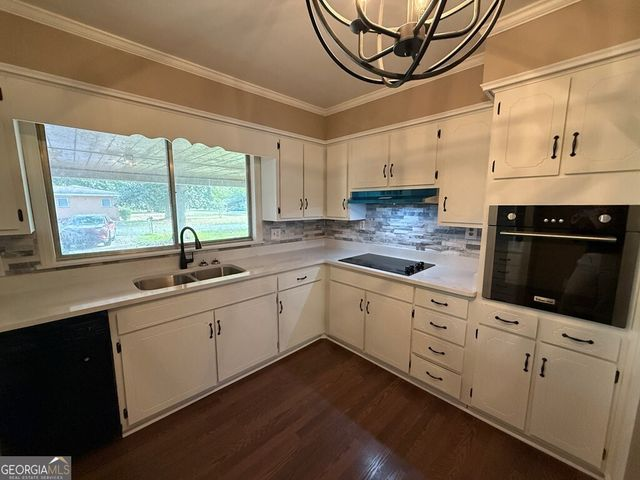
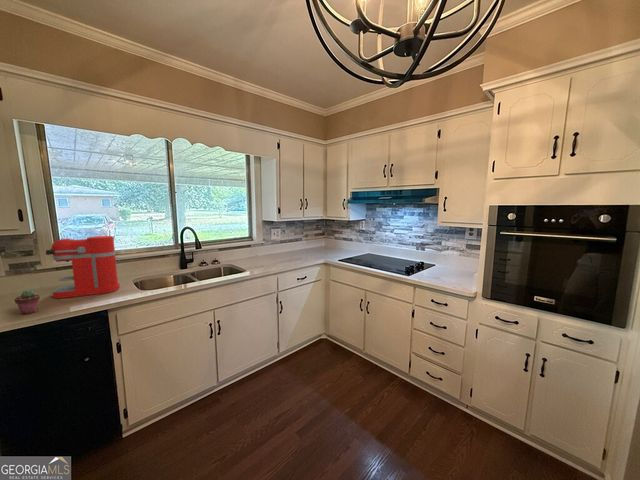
+ potted succulent (27, 301)
+ coffee maker (83, 265)
